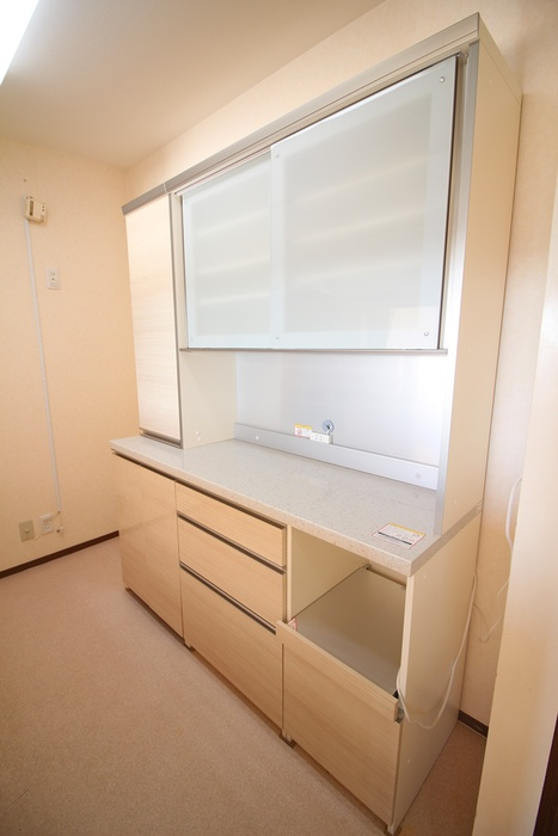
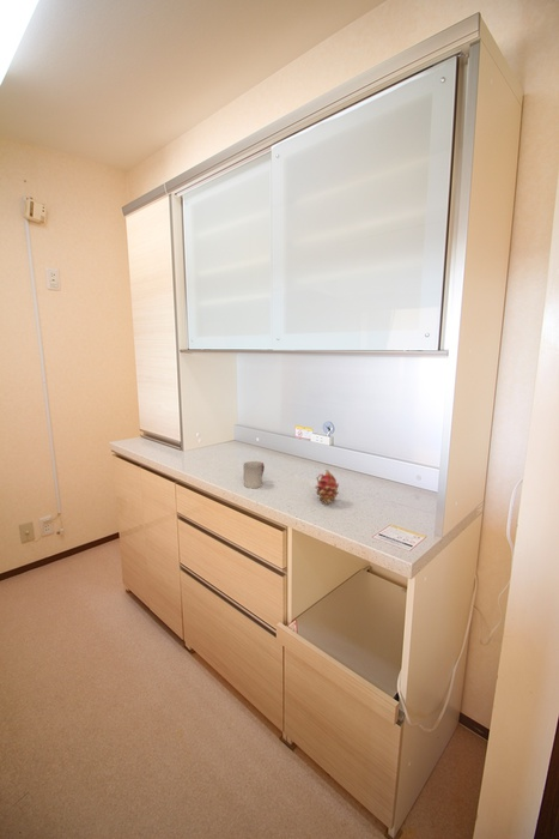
+ cup (255, 472)
+ fruit (326, 485)
